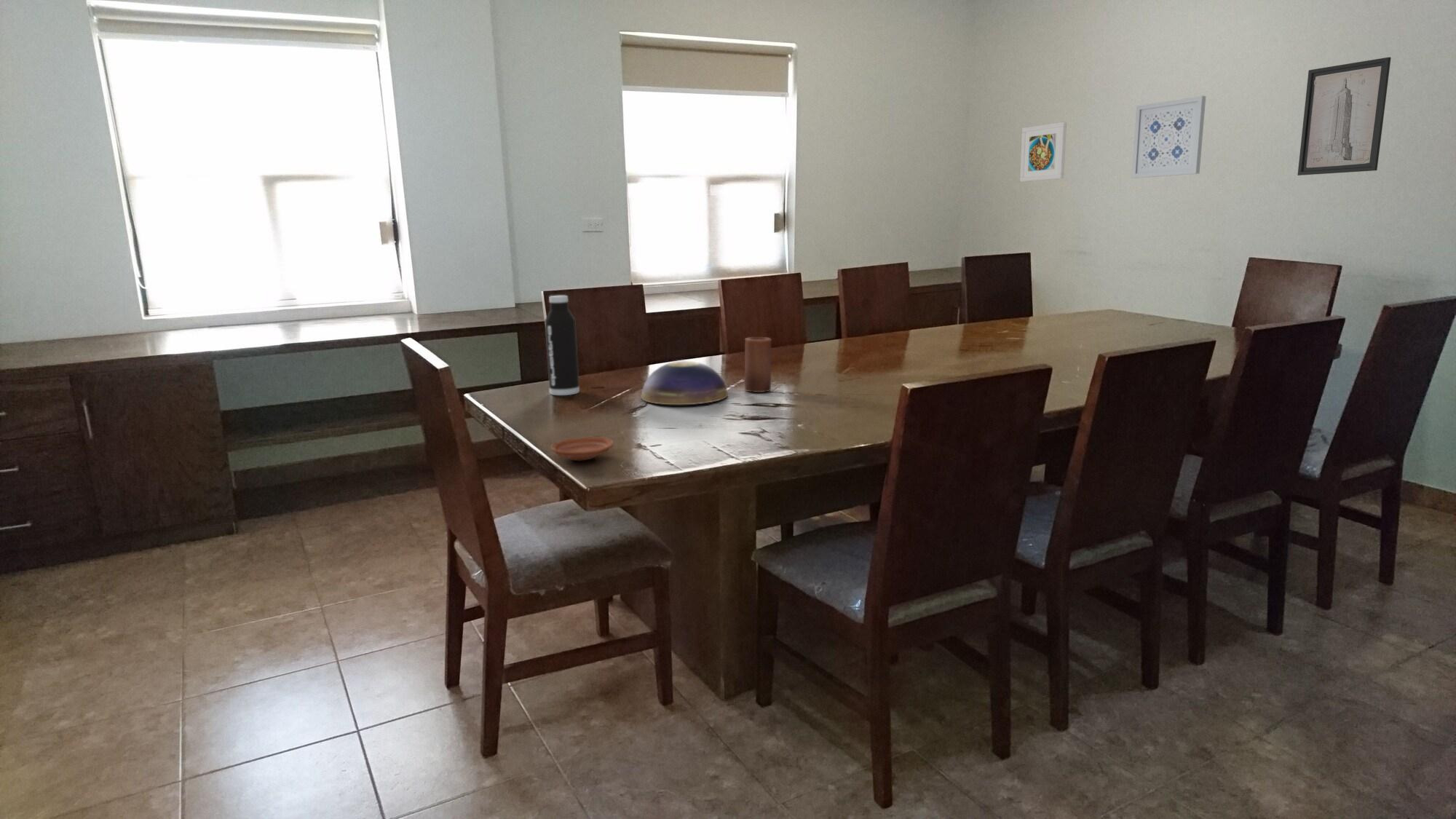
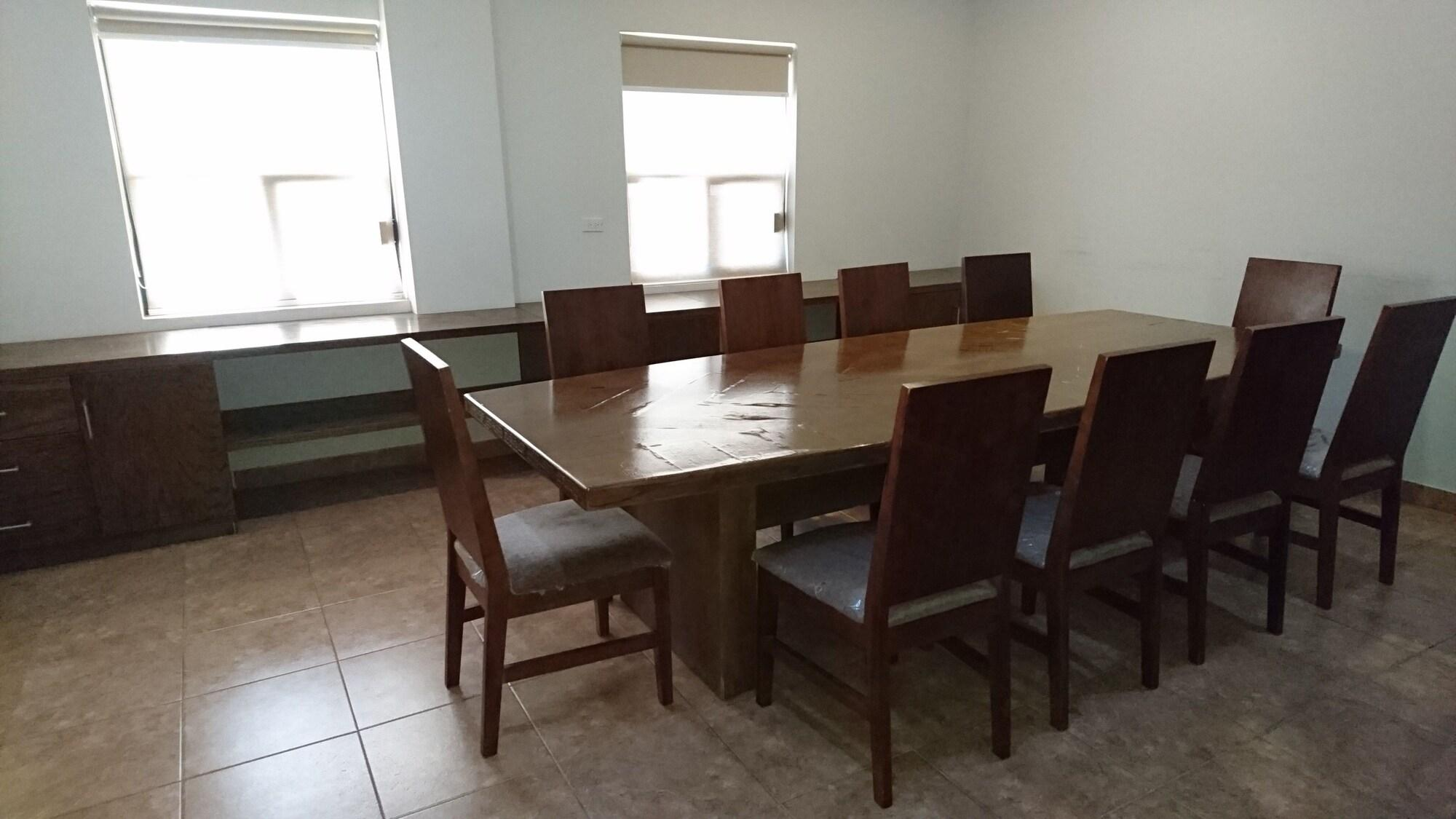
- wall art (1167, 138)
- plate (582, 451)
- water bottle (561, 344)
- candle (757, 364)
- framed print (1042, 152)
- decorative bowl (684, 379)
- wall art (1342, 119)
